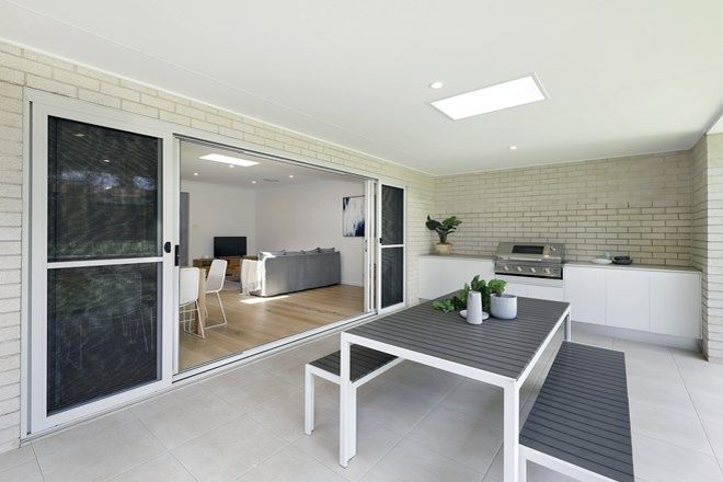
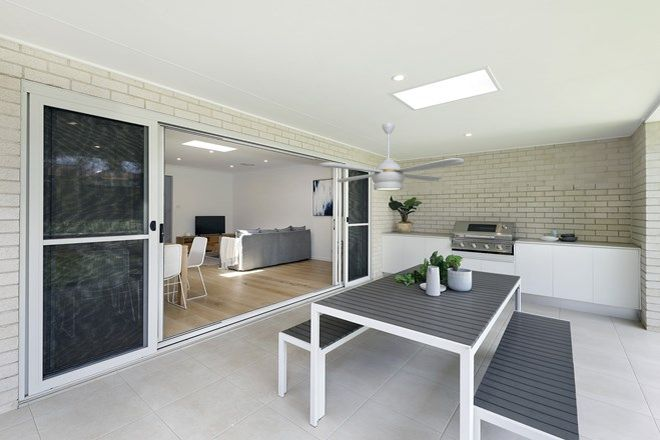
+ ceiling fan (388, 157)
